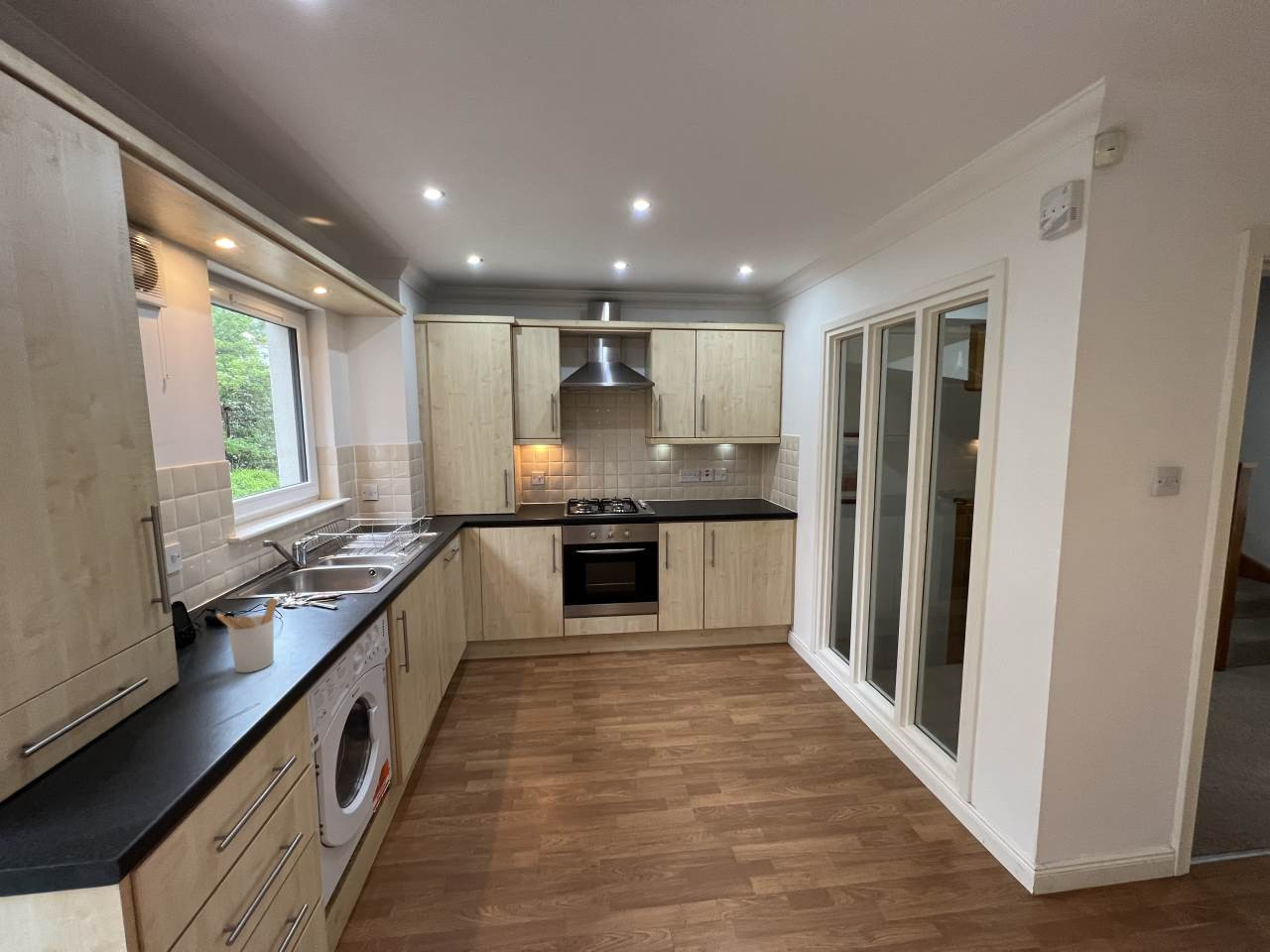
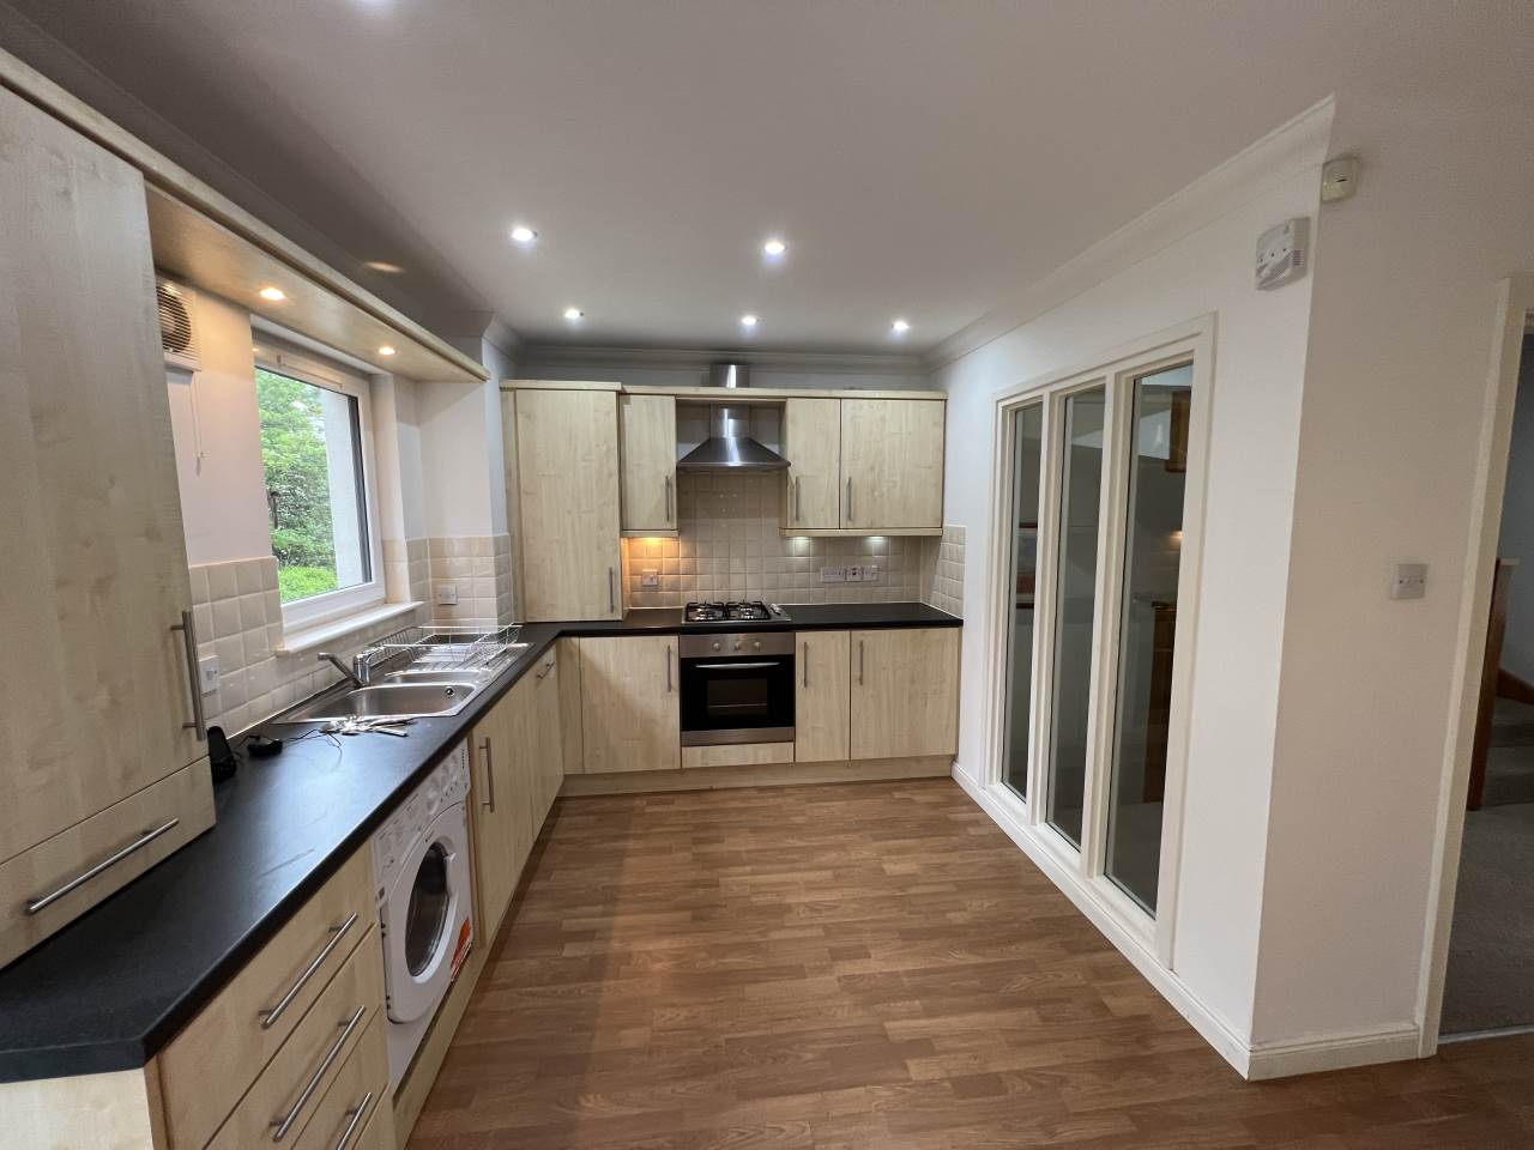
- utensil holder (247, 637)
